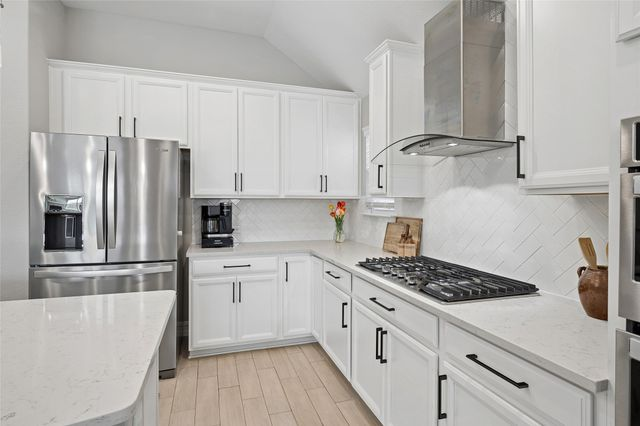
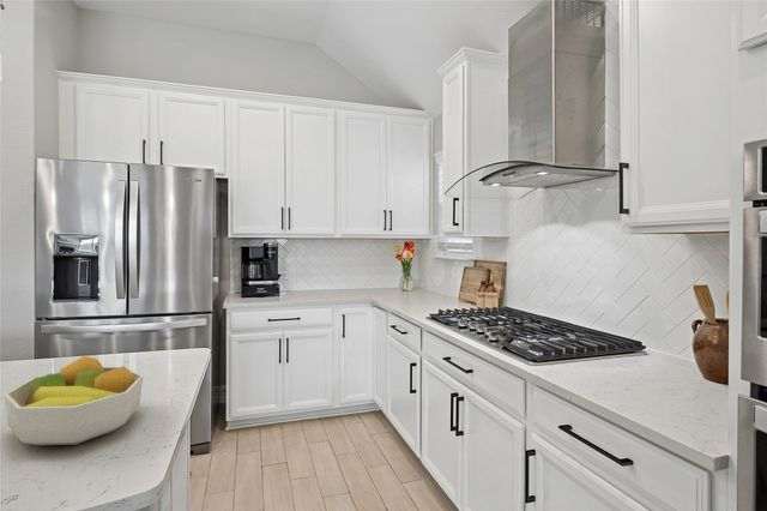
+ fruit bowl (78, 395)
